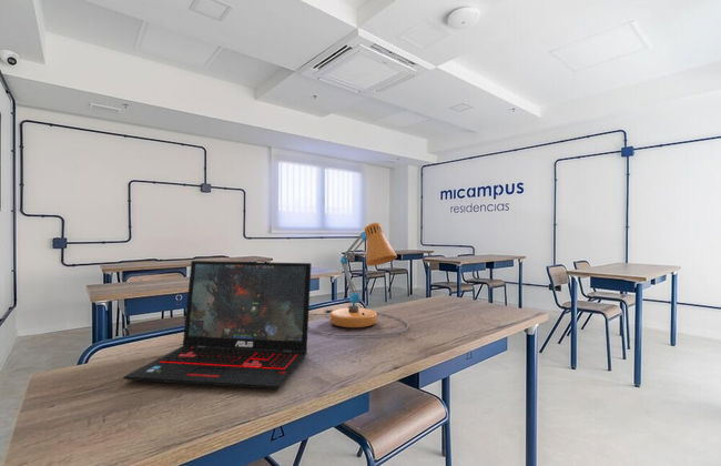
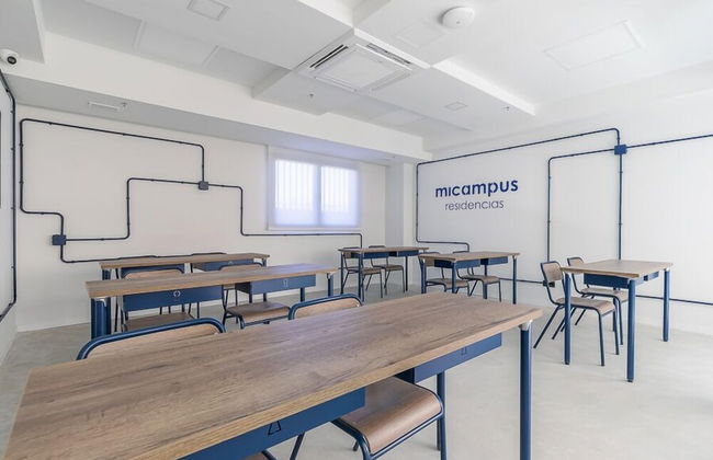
- laptop (227, 315)
- desk lamp (348, 272)
